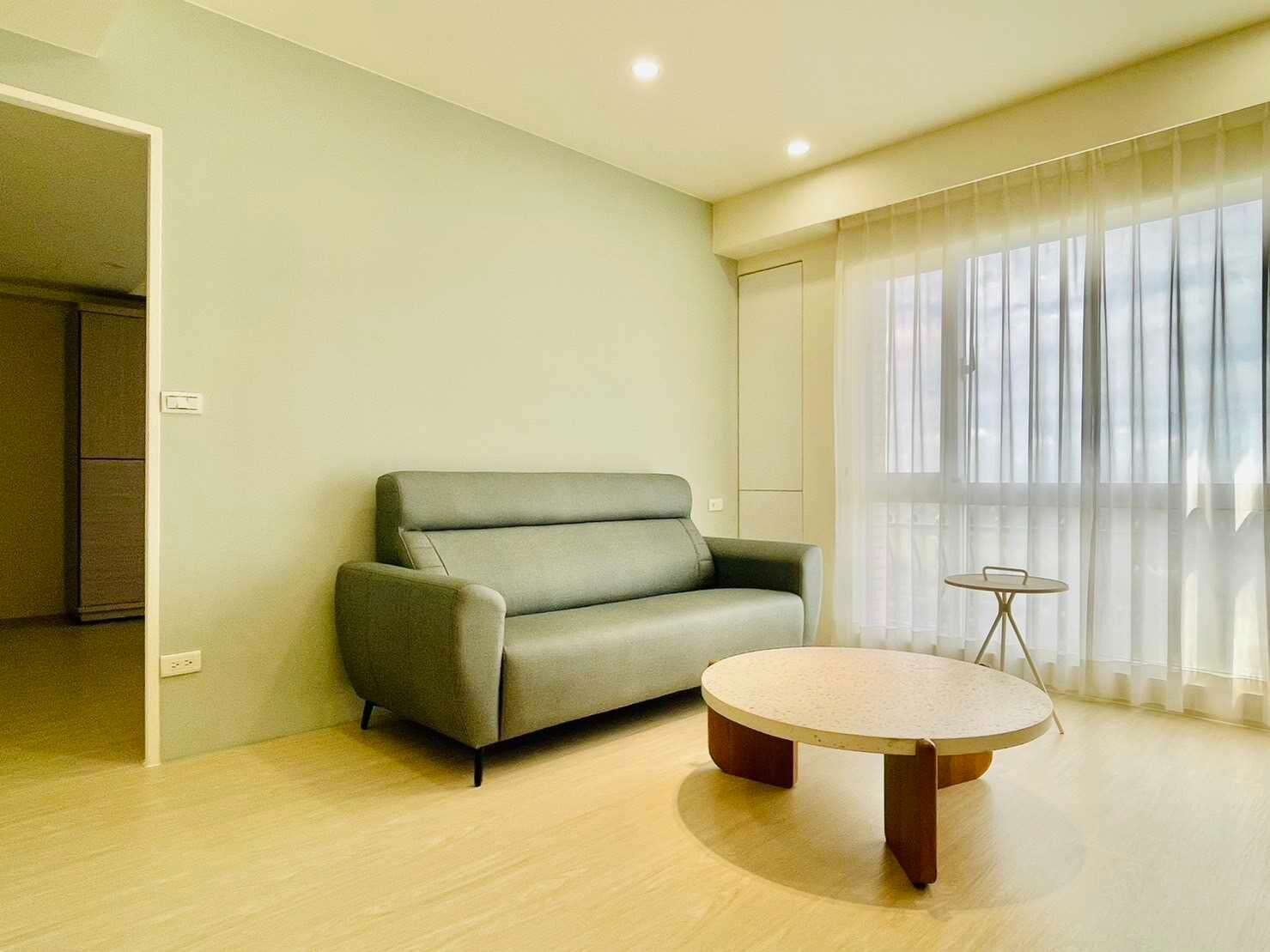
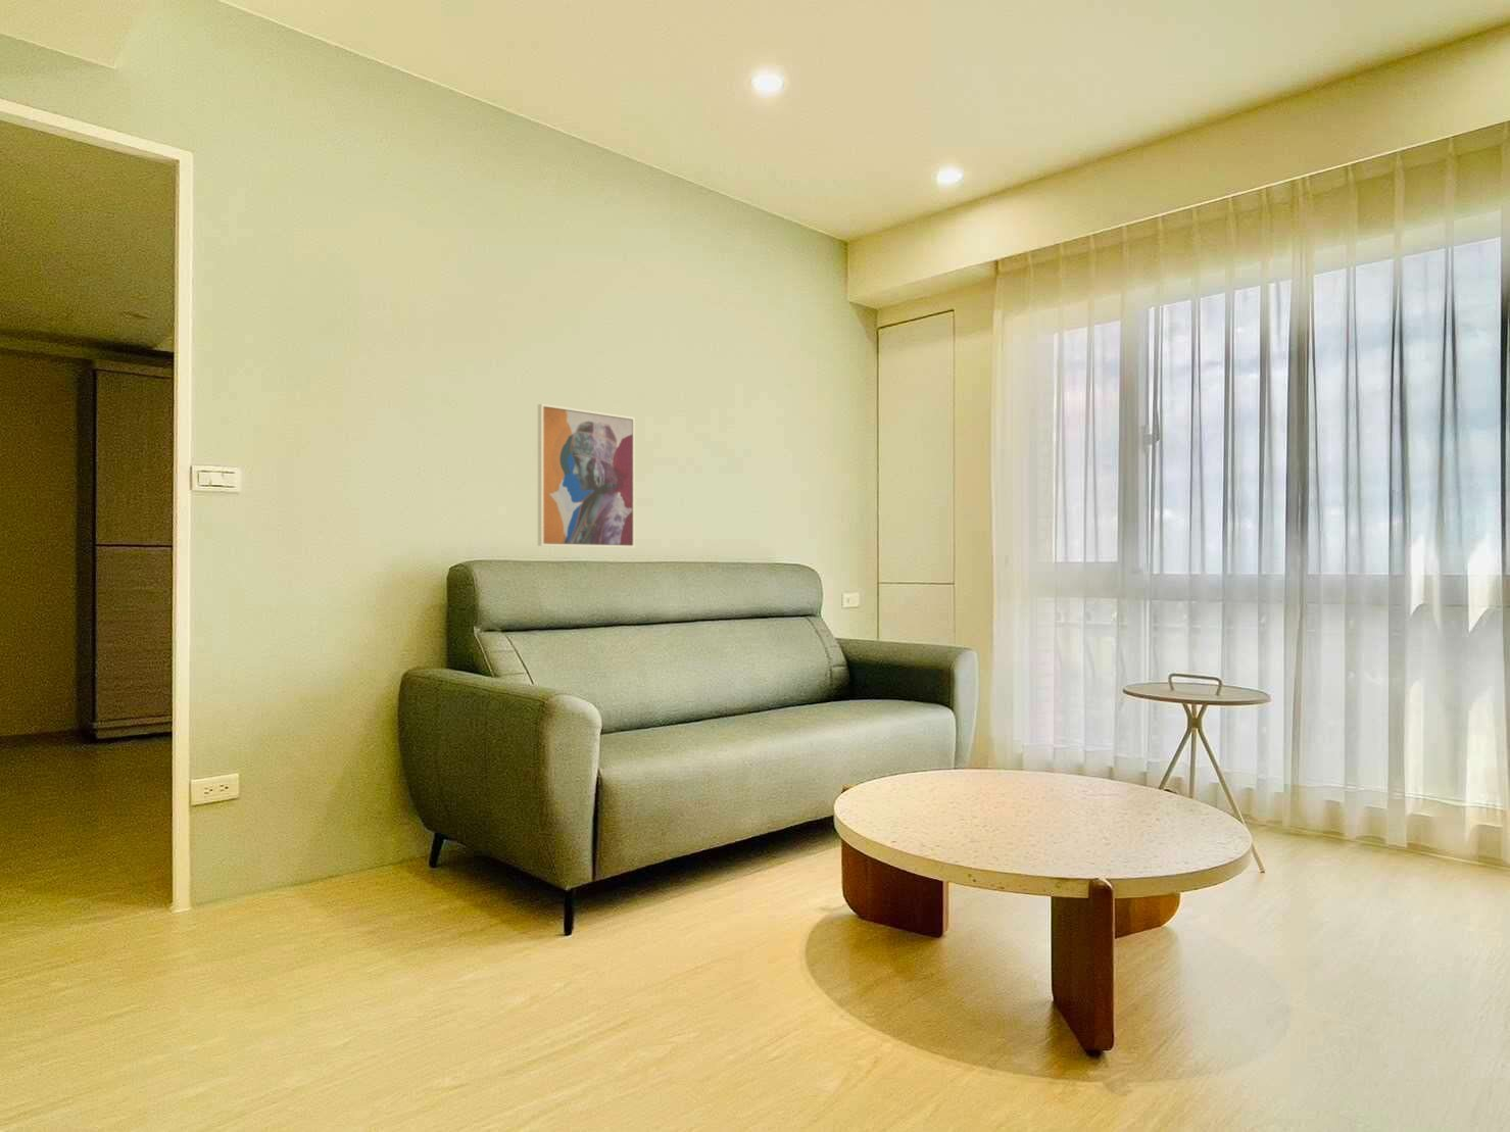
+ wall art (589, 479)
